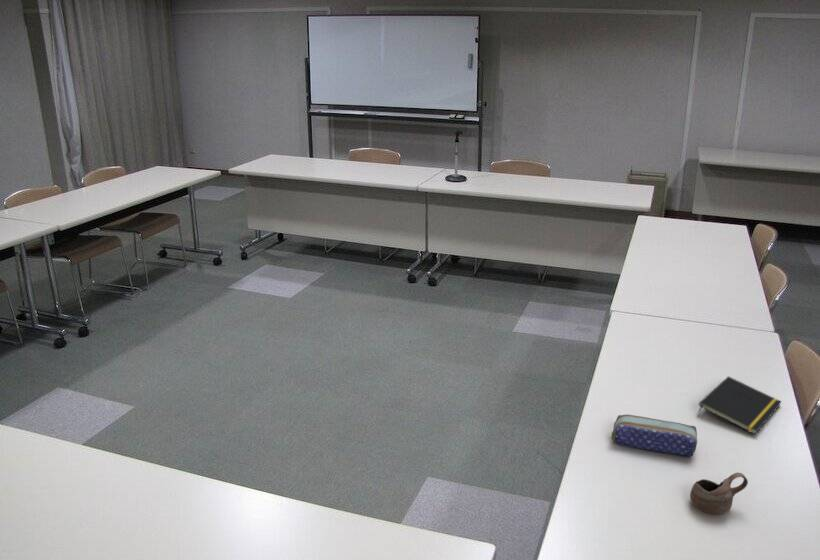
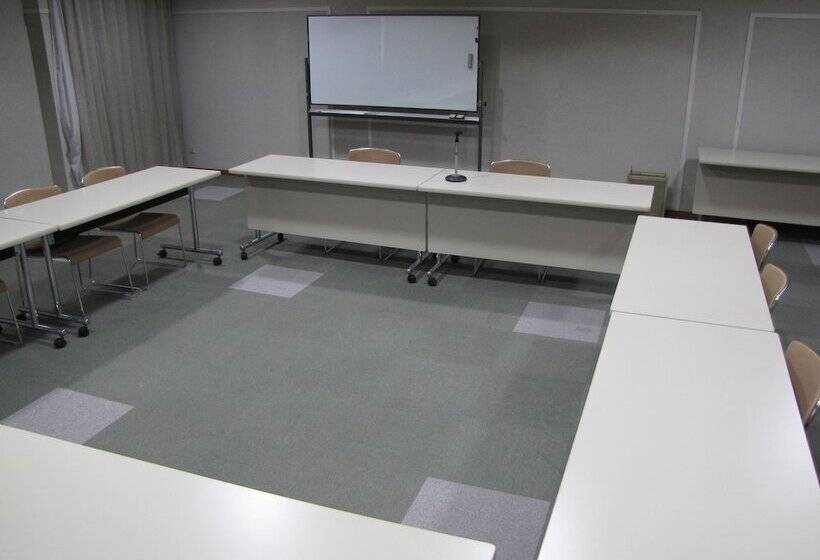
- pencil case (653, 434)
- cup (718, 492)
- notepad (740, 403)
